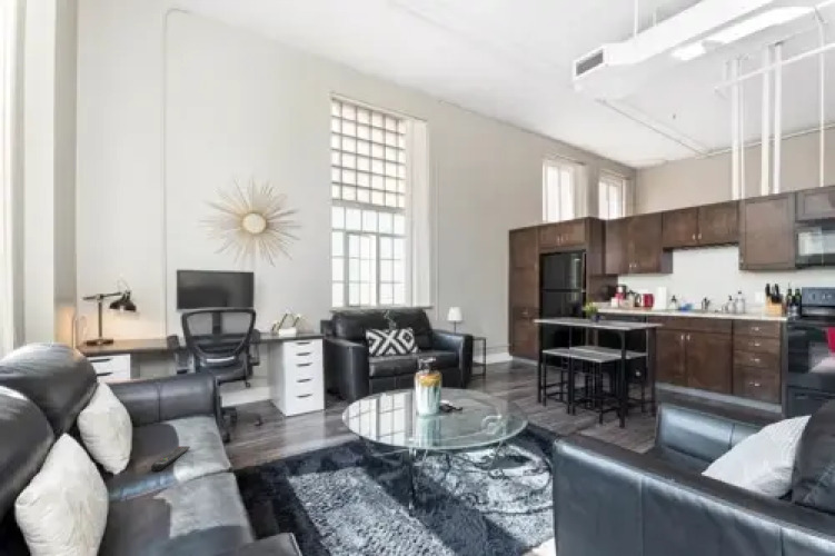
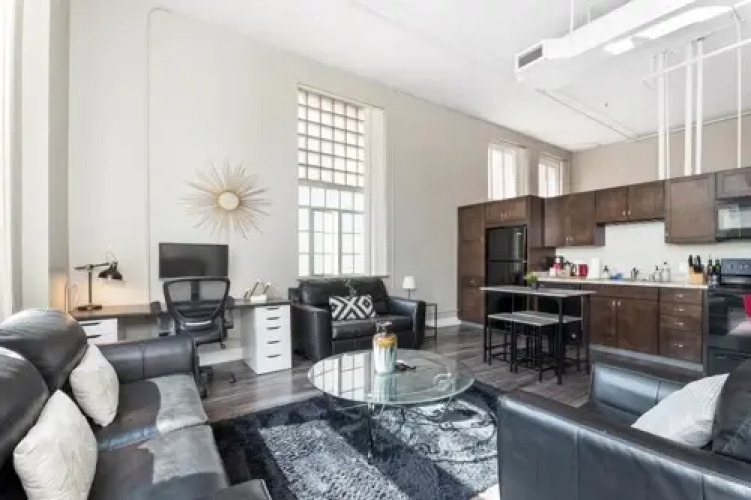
- remote control (171, 456)
